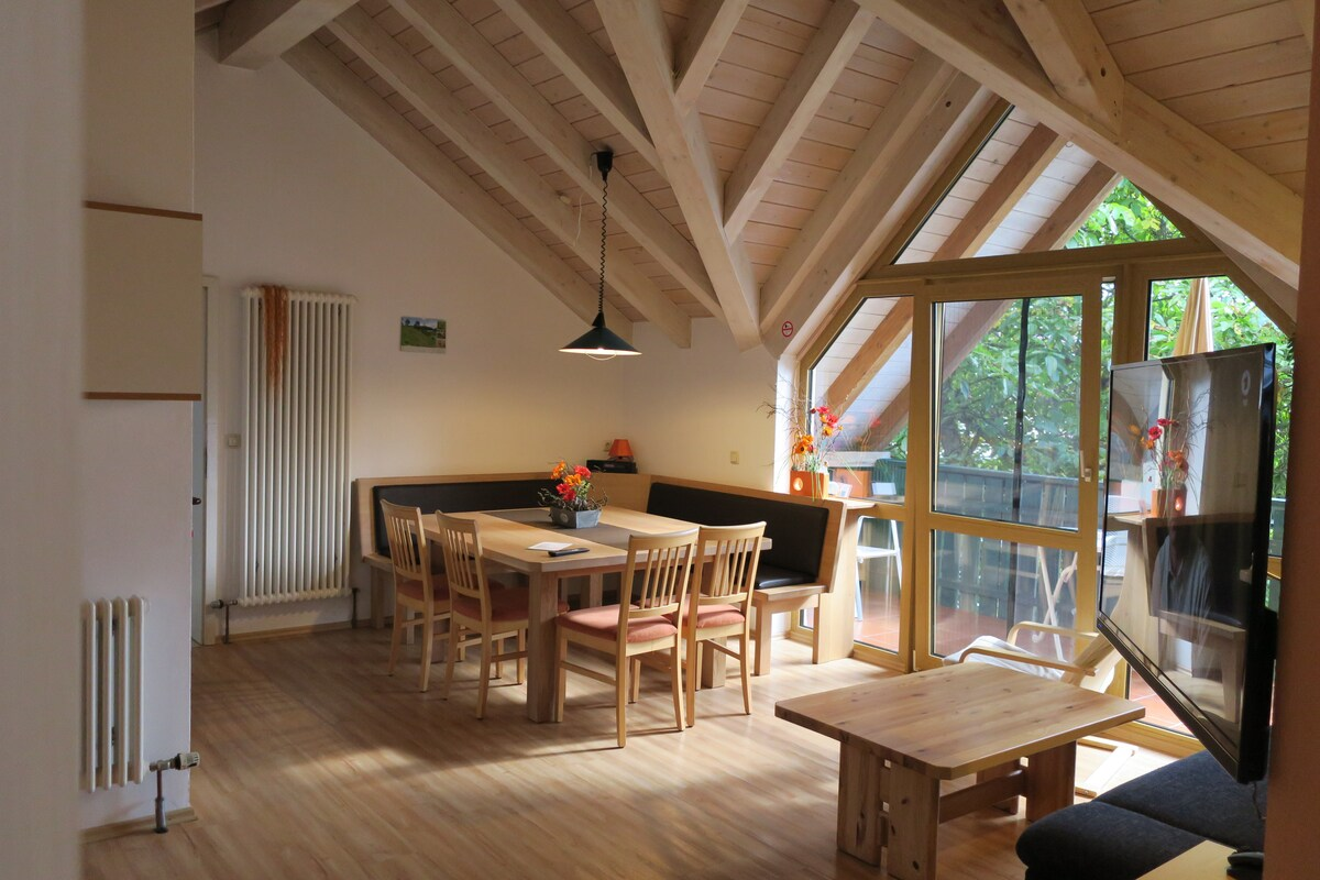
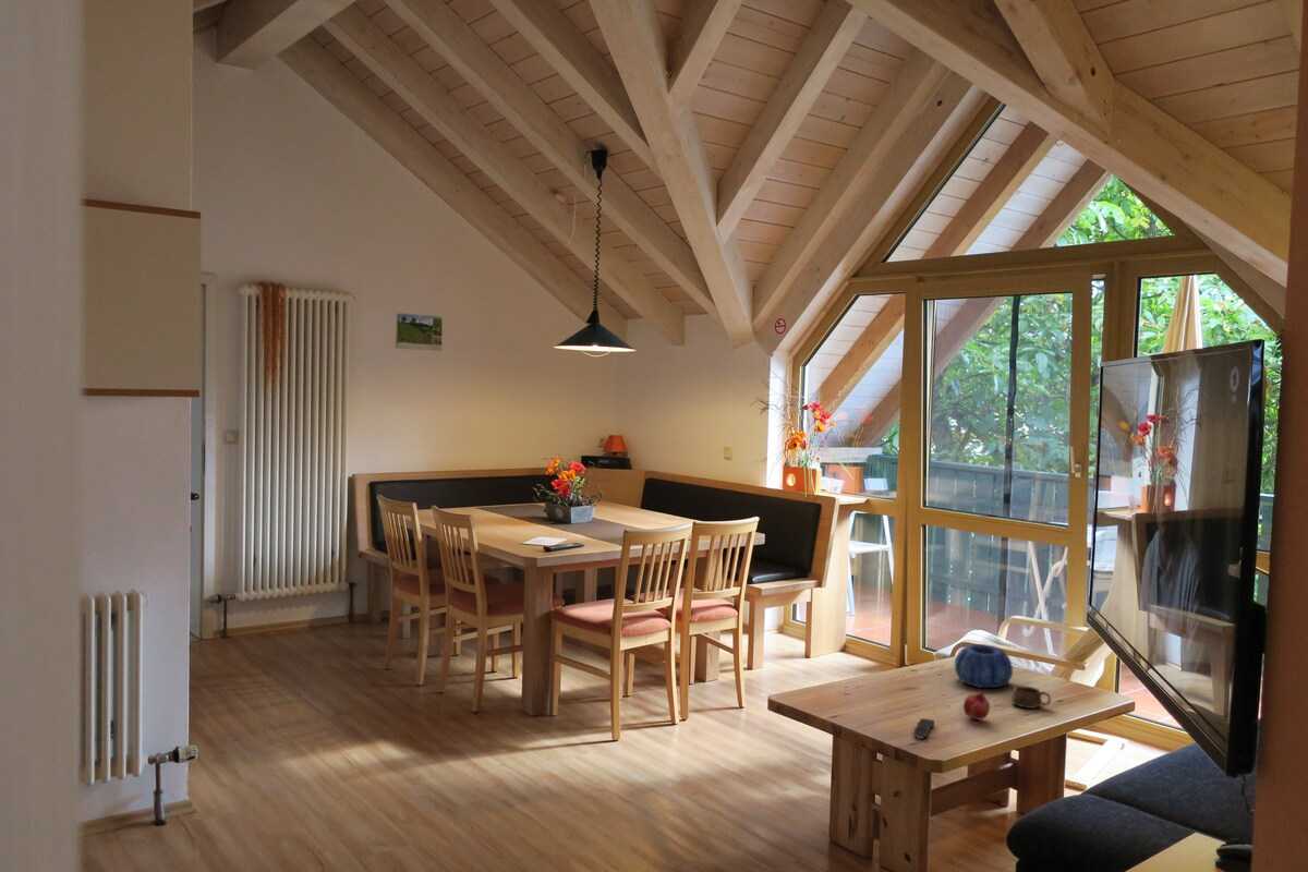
+ cup (1030, 698)
+ fruit (977, 704)
+ remote control (923, 728)
+ decorative bowl (983, 665)
